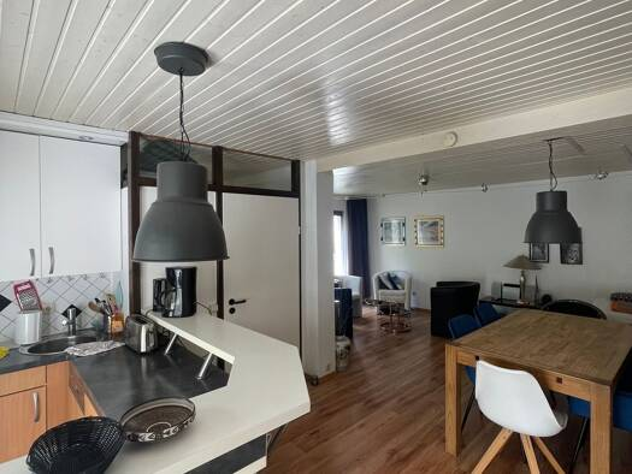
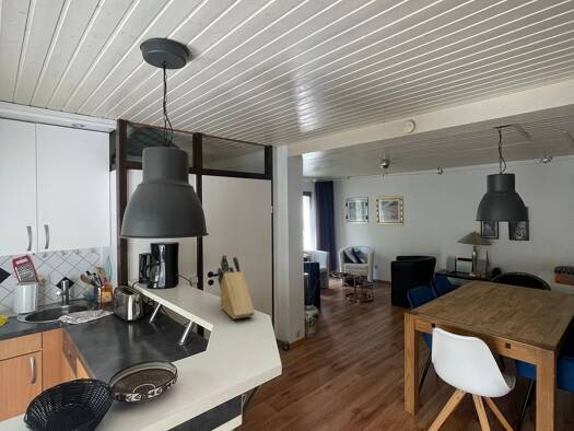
+ knife block (234, 283)
